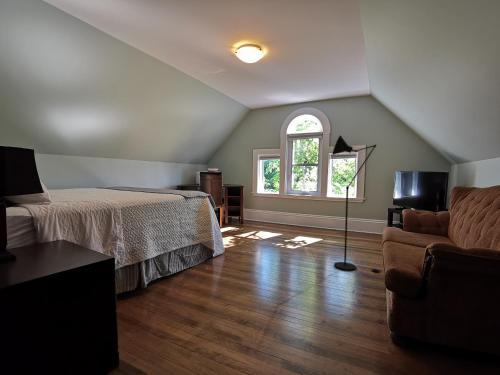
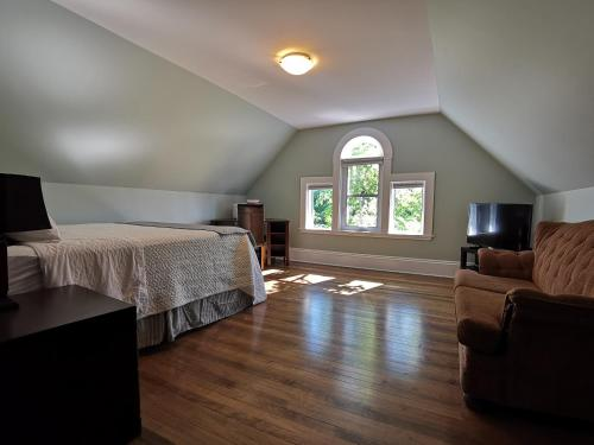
- floor lamp (347, 201)
